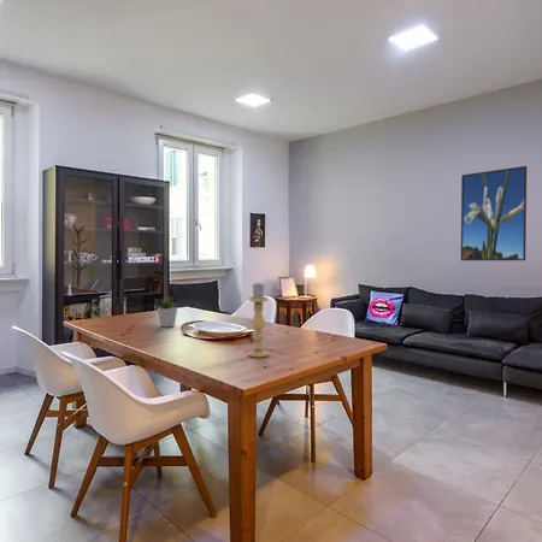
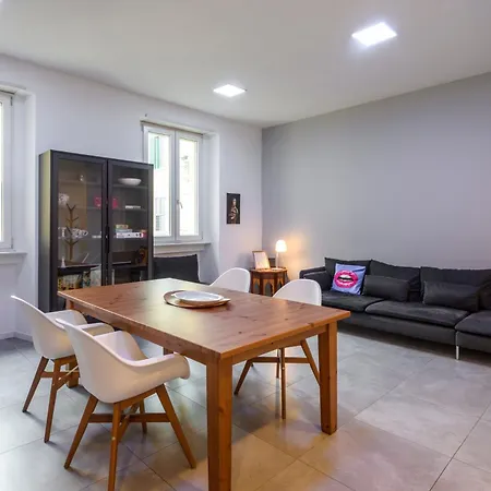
- potted plant (166, 310)
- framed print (491, 216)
- candle holder (258, 318)
